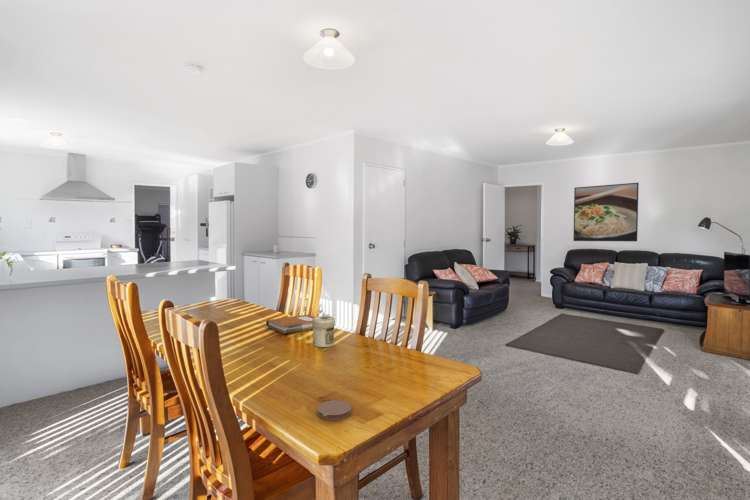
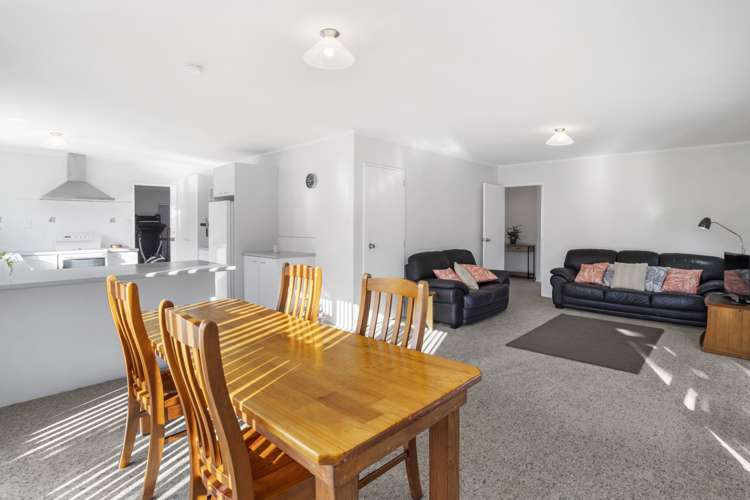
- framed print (604, 213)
- coaster (334, 409)
- jar (323, 331)
- notebook (296, 322)
